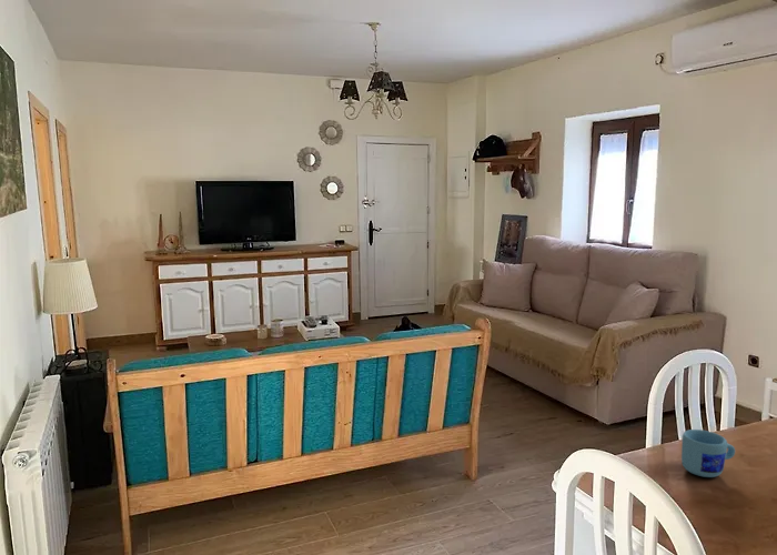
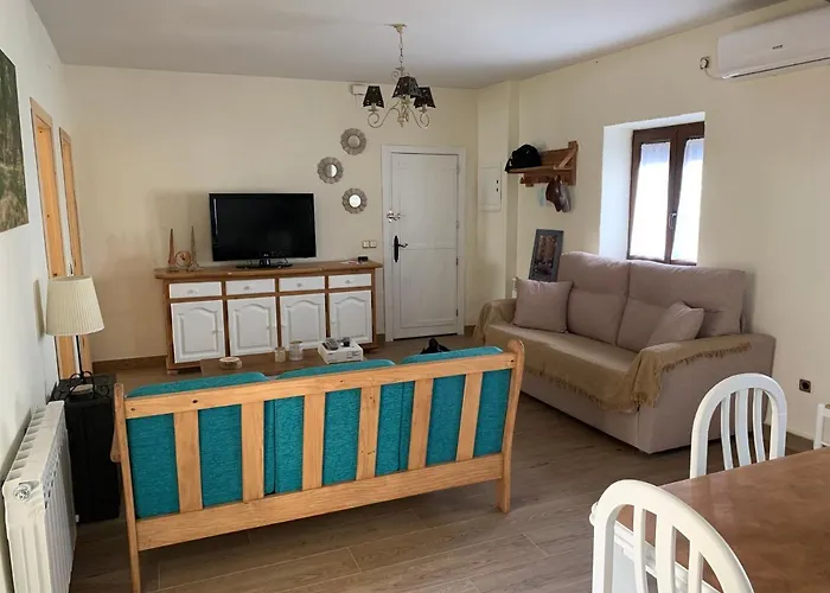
- mug (709, 454)
